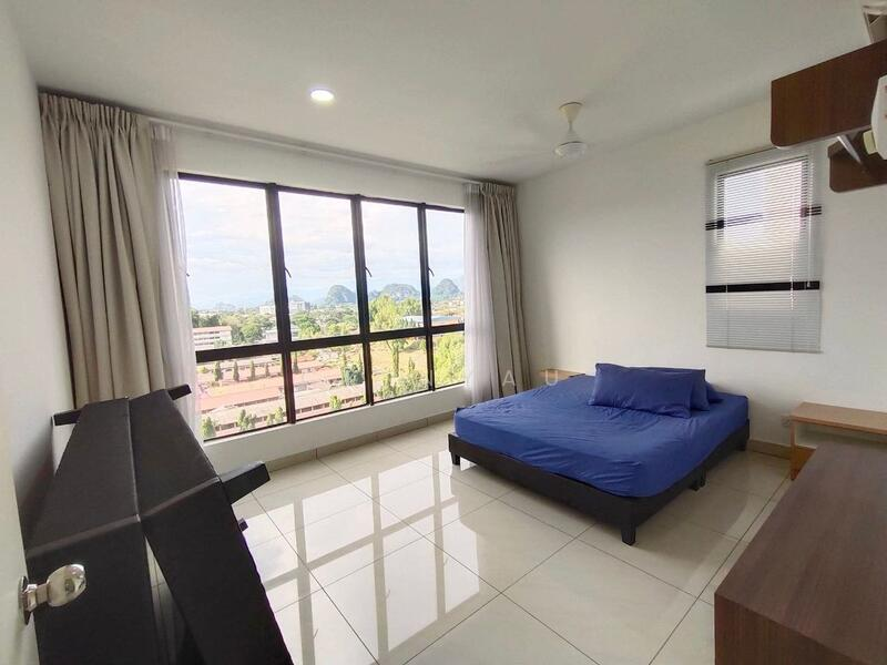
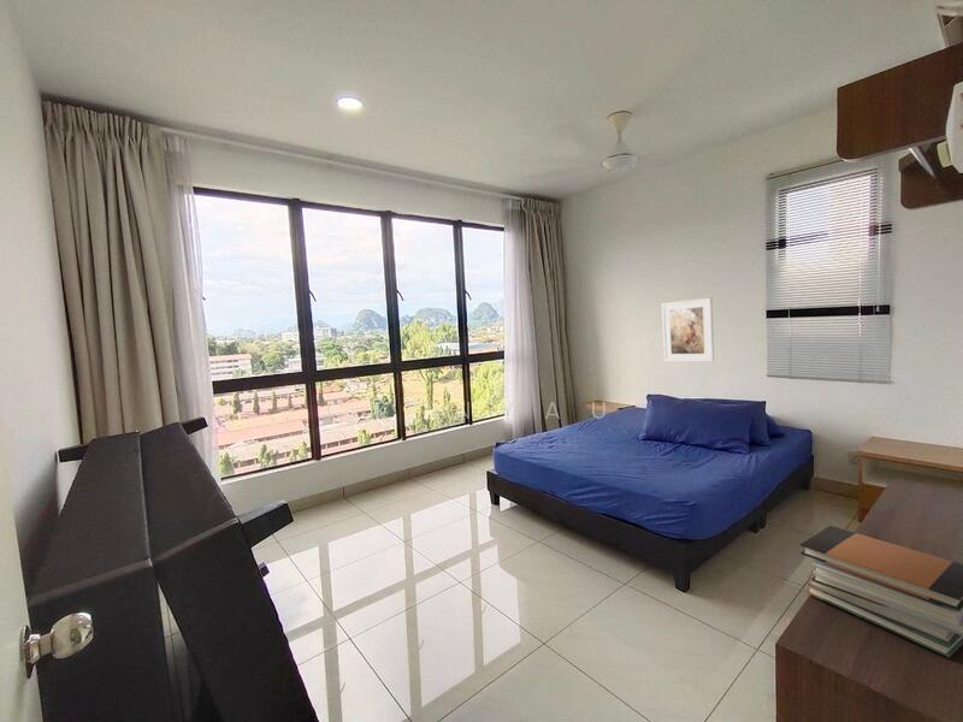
+ book stack (886, 584)
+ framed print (686, 331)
